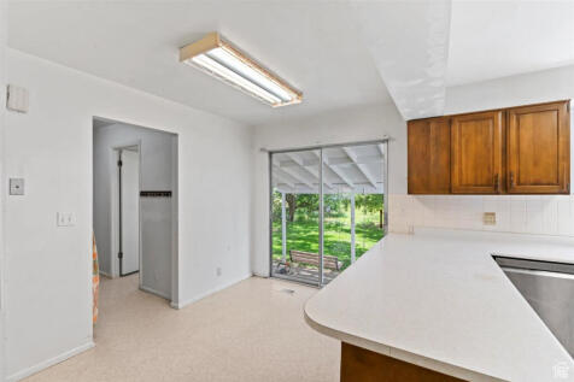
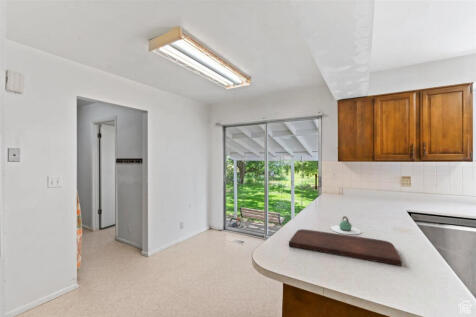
+ cutting board (340, 243)
+ teapot (345, 223)
